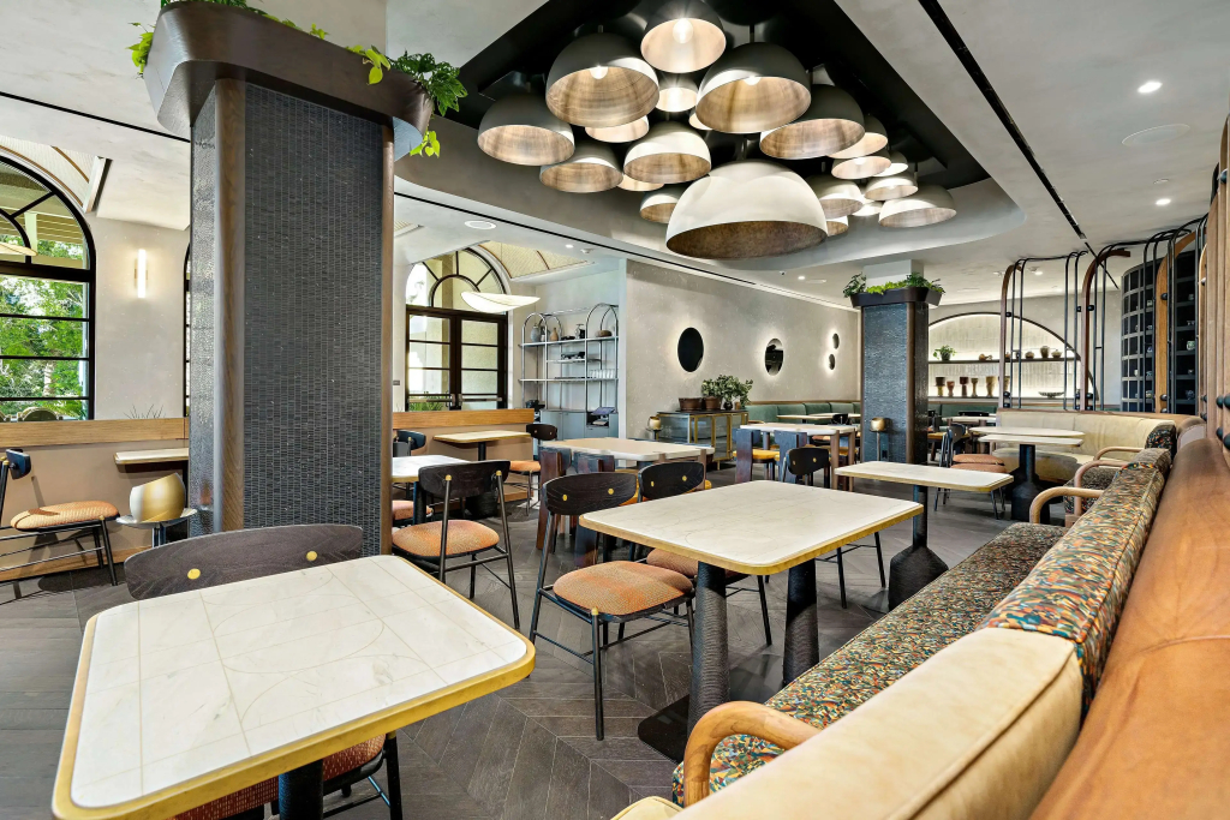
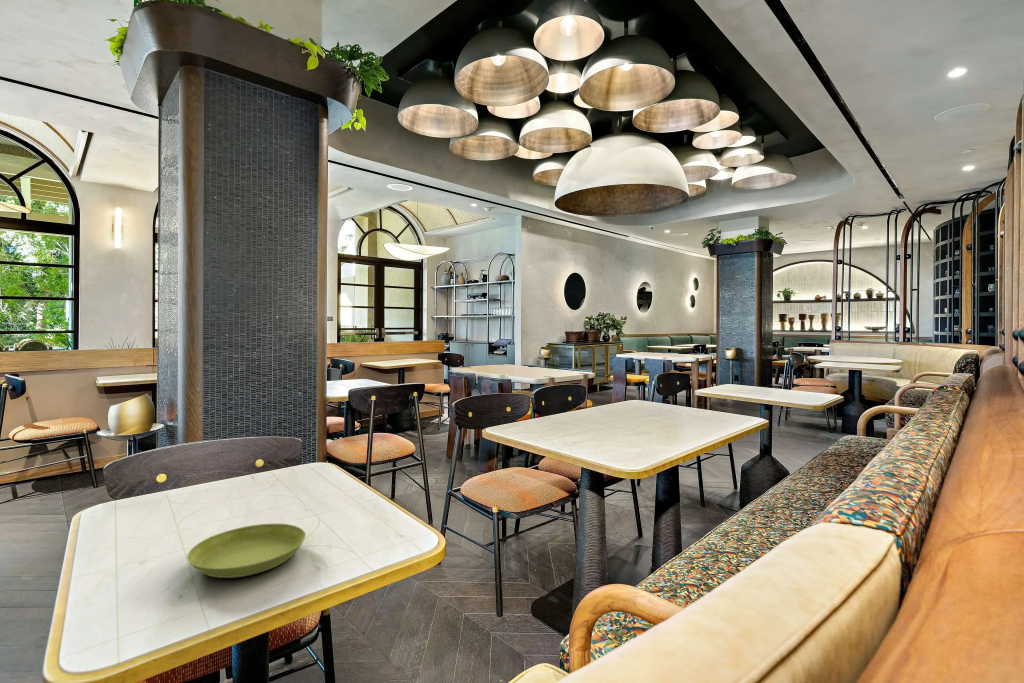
+ saucer (249, 550)
